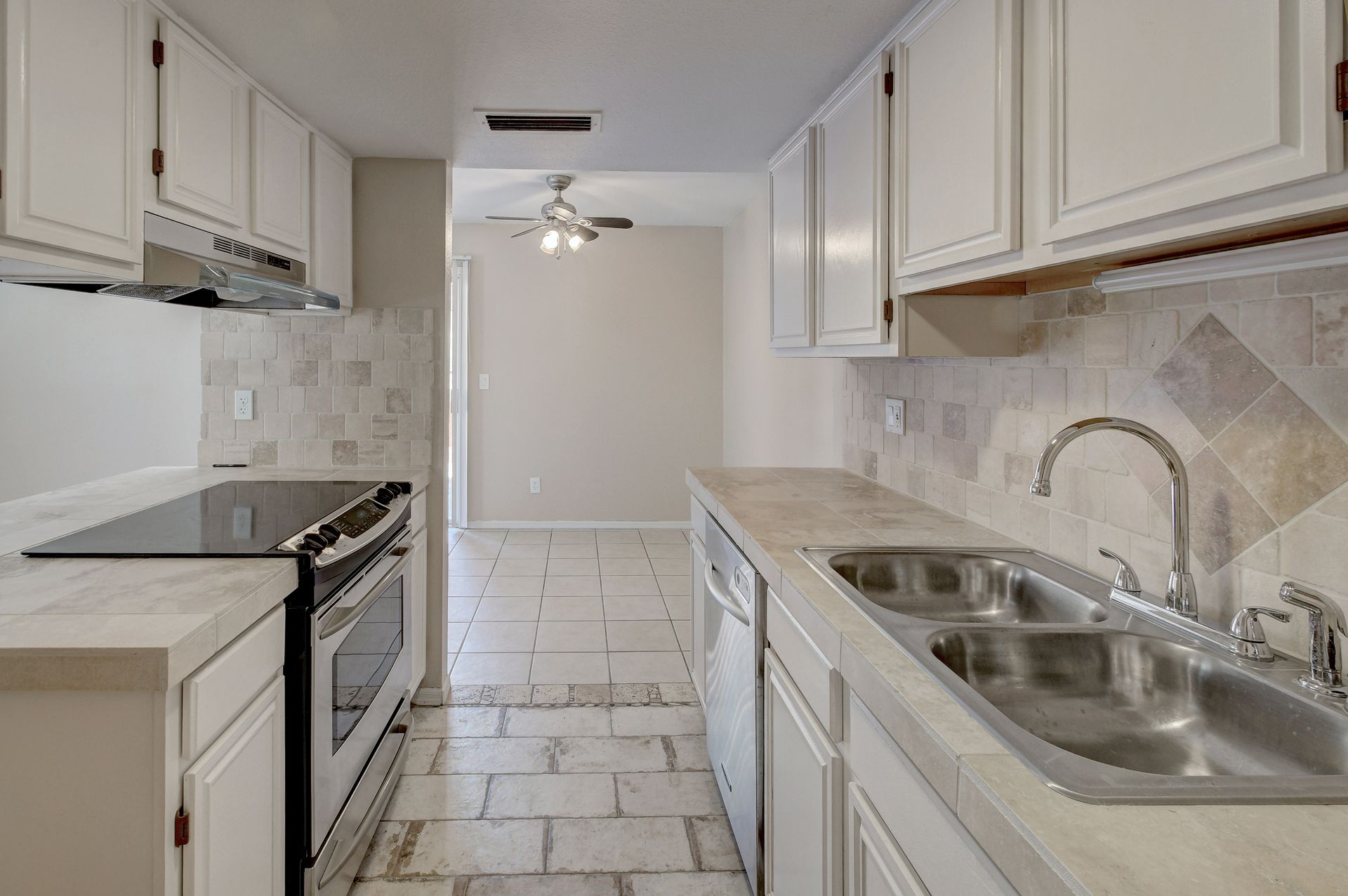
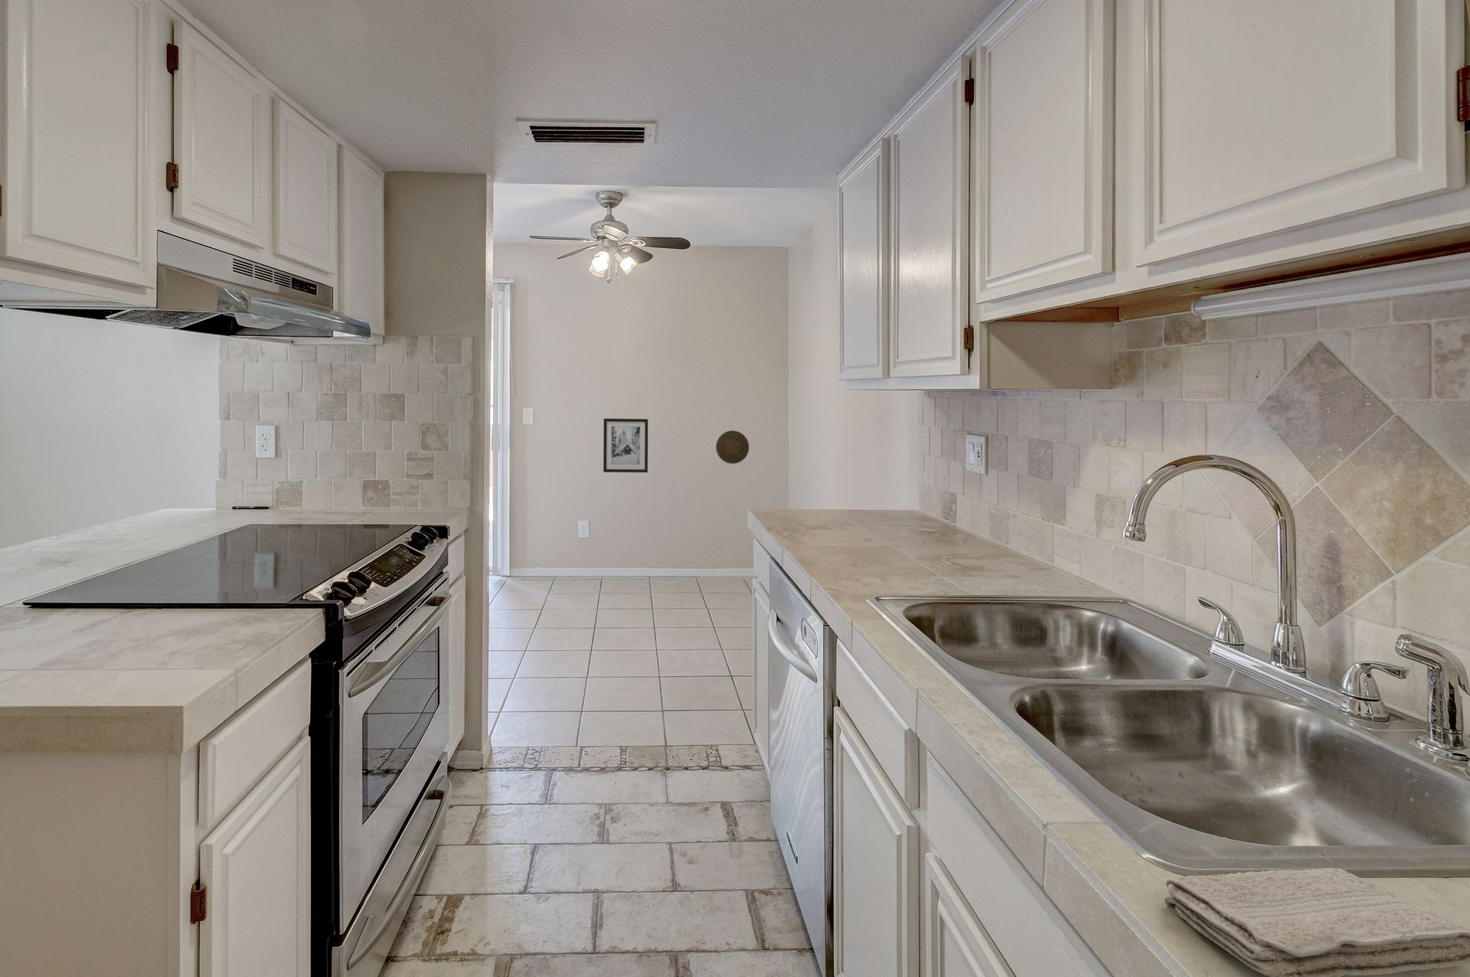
+ washcloth (1310, 915)
+ decorative plate (732, 446)
+ wall art (626, 445)
